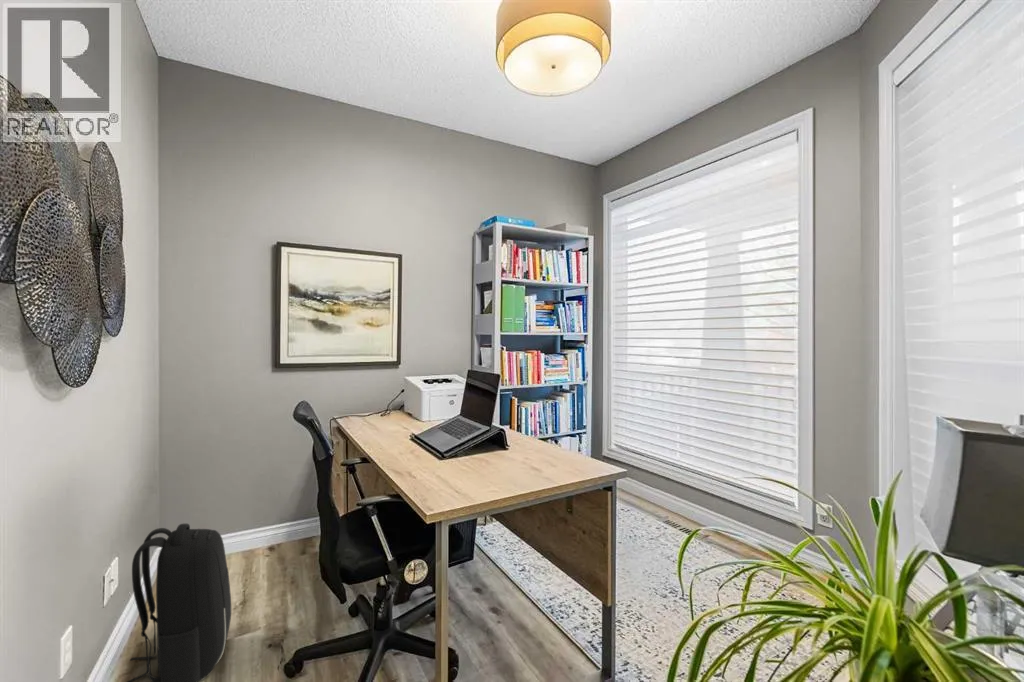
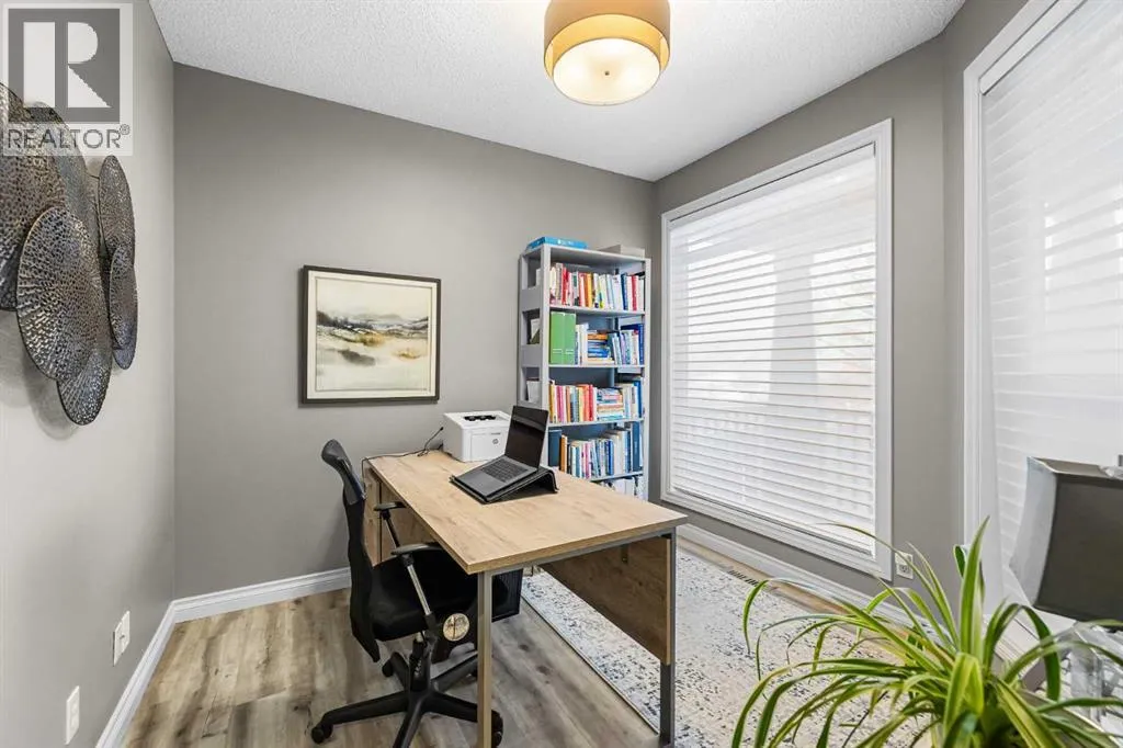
- backpack (178, 593)
